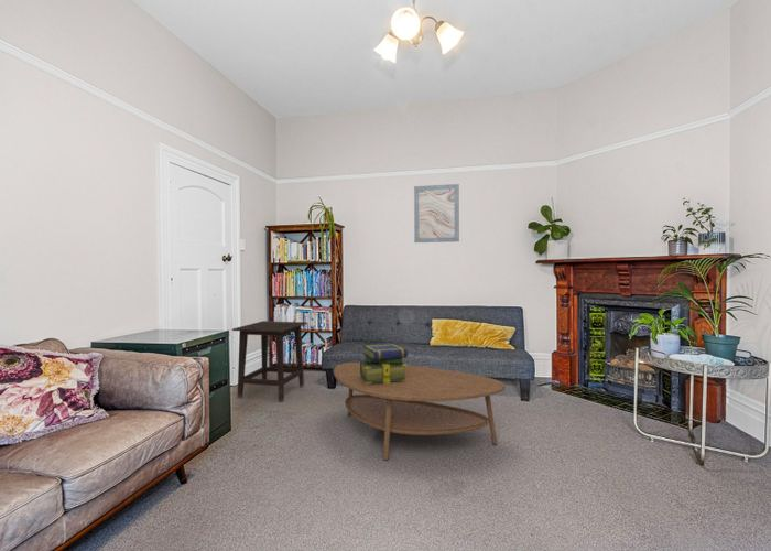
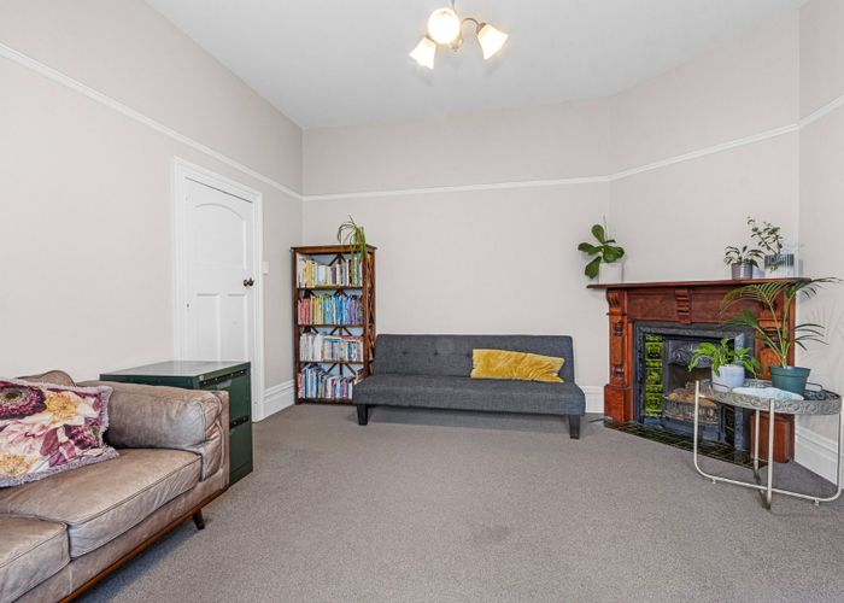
- coffee table (404, 408)
- wall art (436, 214)
- side table (276, 358)
- stack of books (383, 361)
